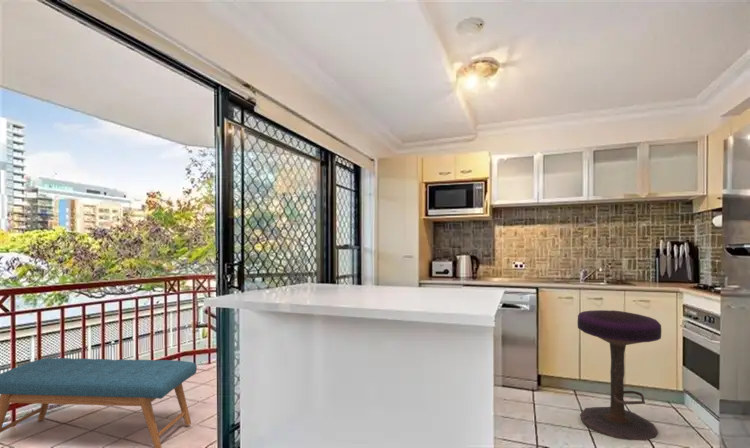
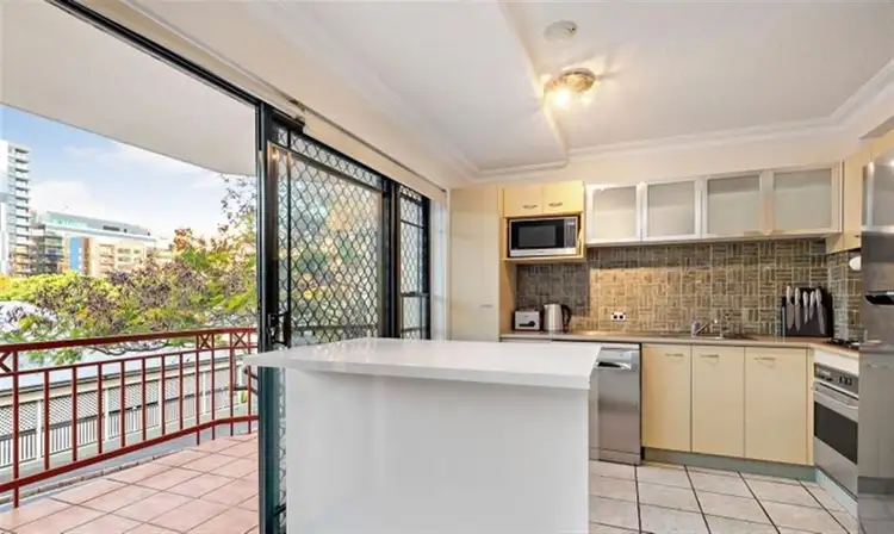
- stool (617, 368)
- bench (95, 400)
